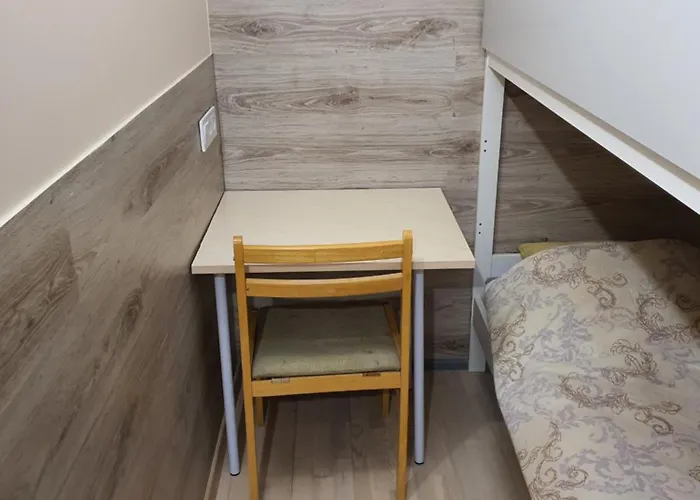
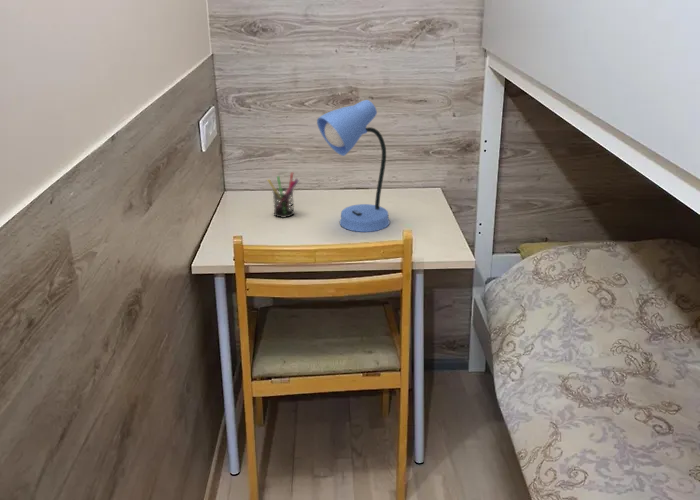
+ pen holder (282, 193)
+ desk lamp (344, 155)
